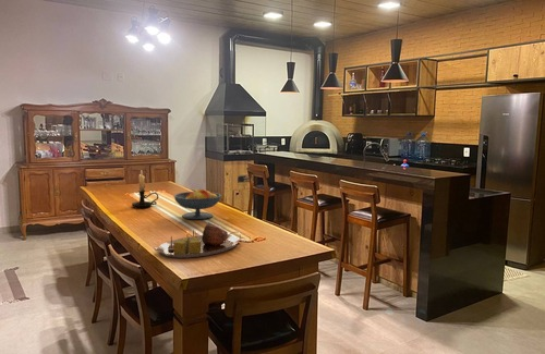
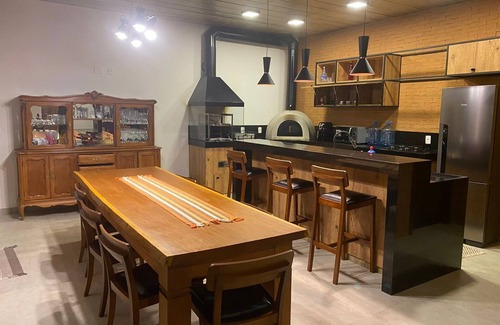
- serving tray (199, 235)
- fruit bowl (197, 202)
- candle holder (144, 187)
